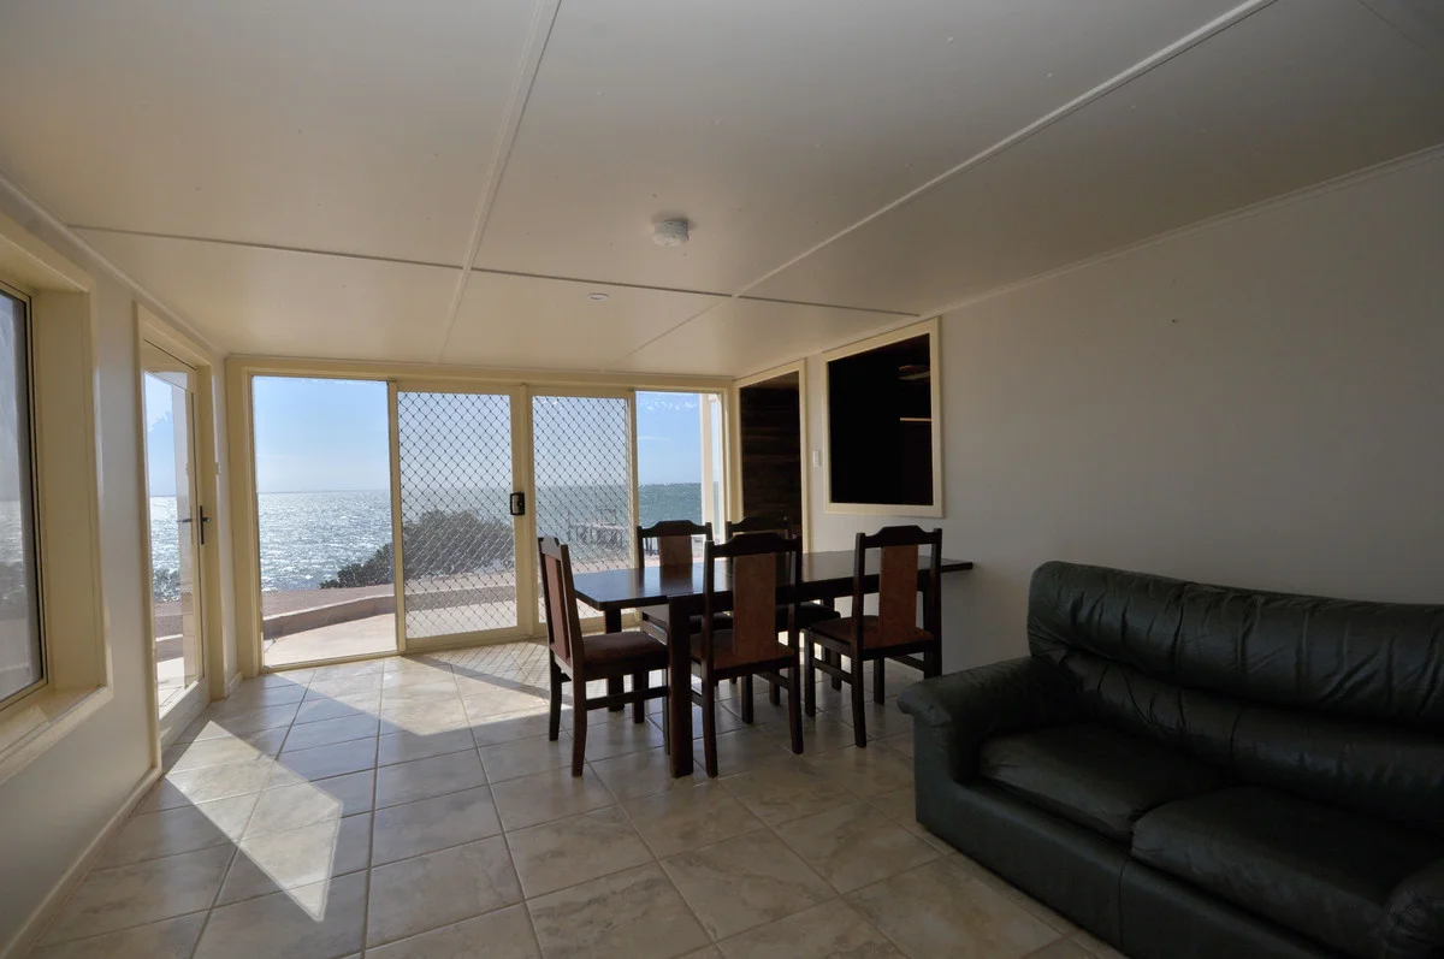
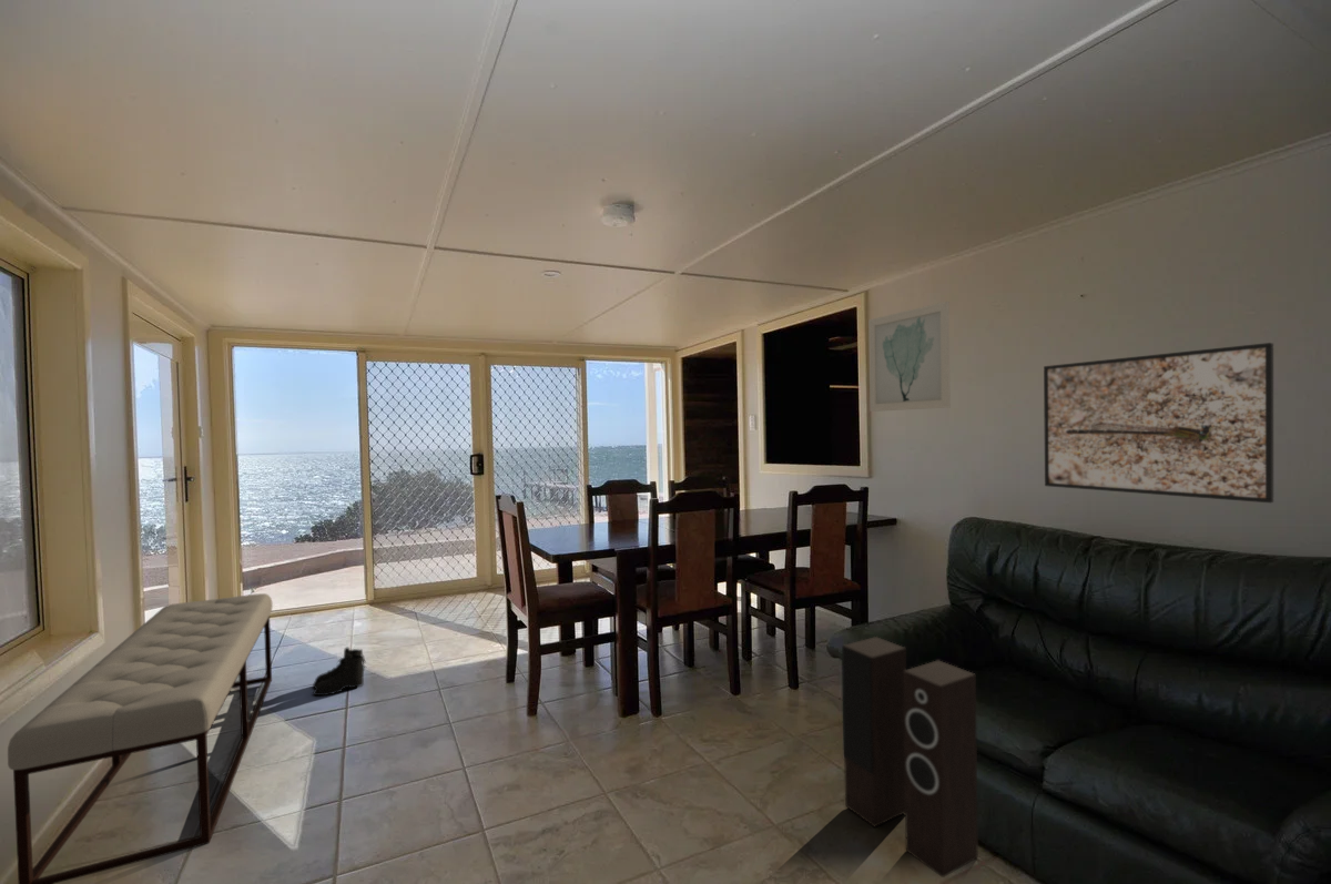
+ bench (181, 698)
+ wall art (906, 360)
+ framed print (1142, 425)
+ boots (338, 669)
+ speaker (905, 744)
